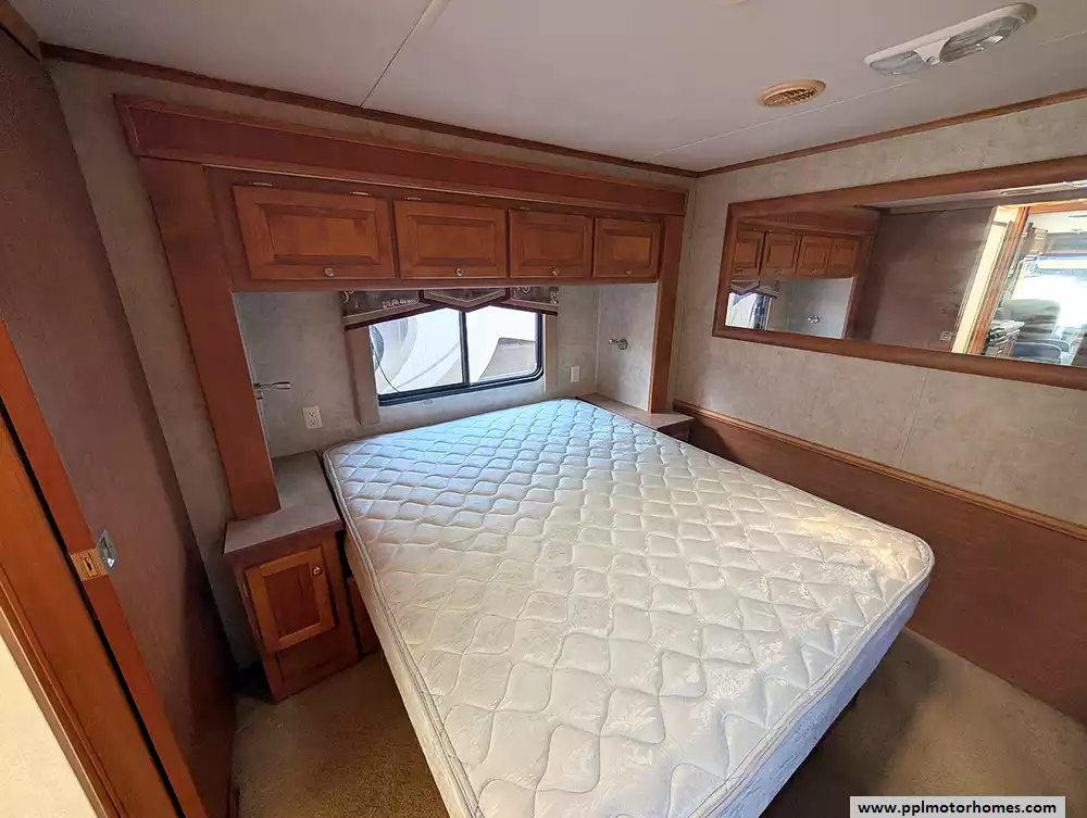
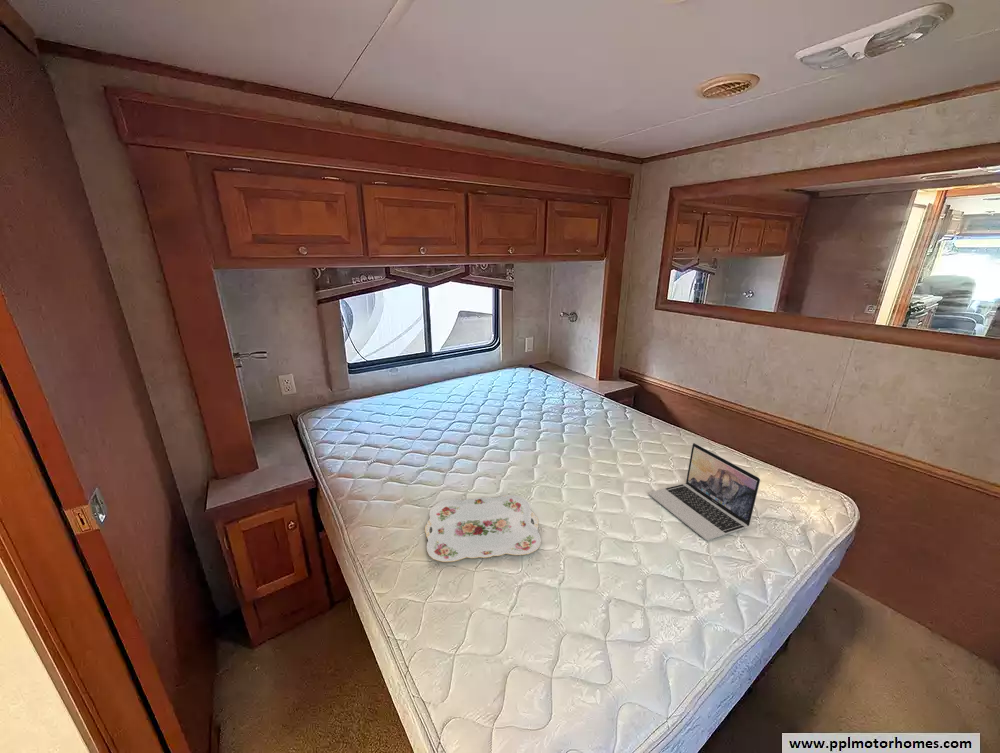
+ laptop (699, 487)
+ serving tray (482, 525)
